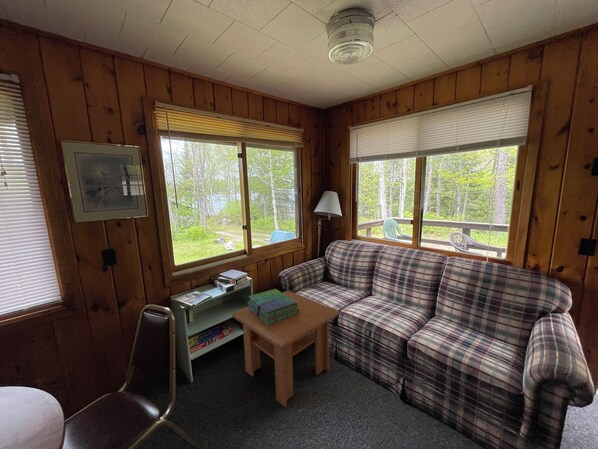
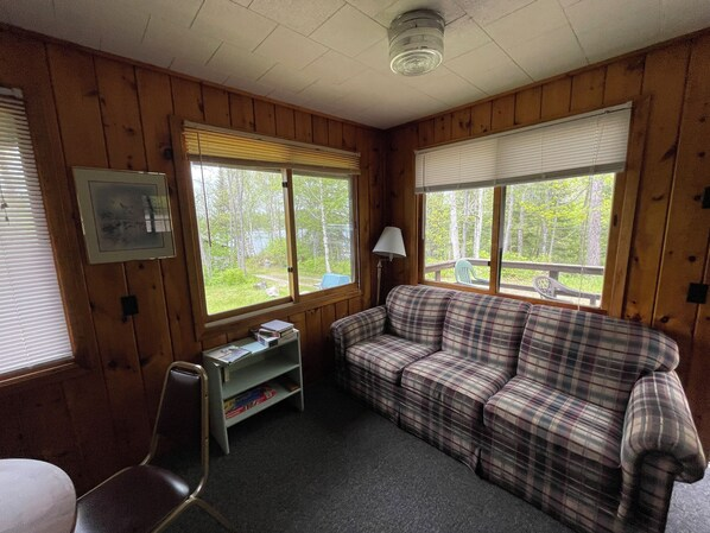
- stack of books (272, 304)
- coffee table (286, 341)
